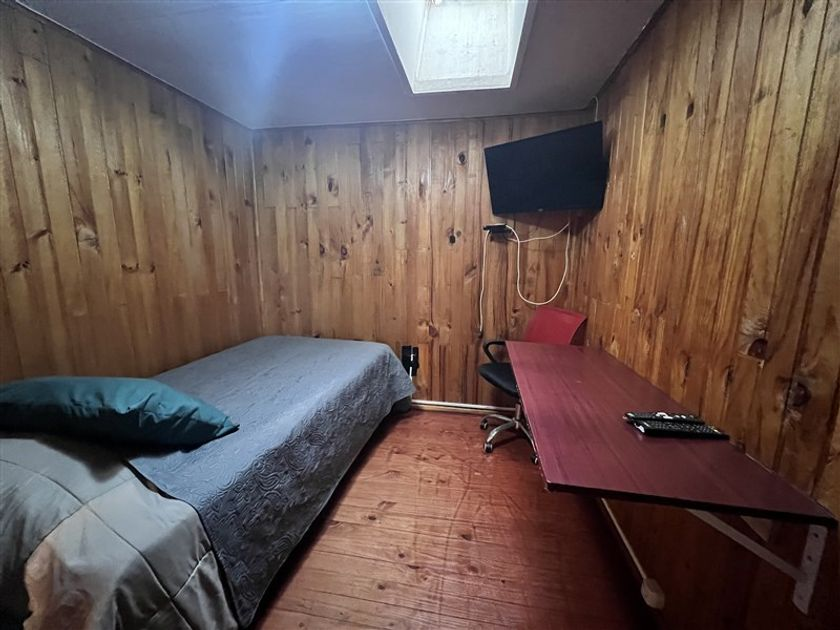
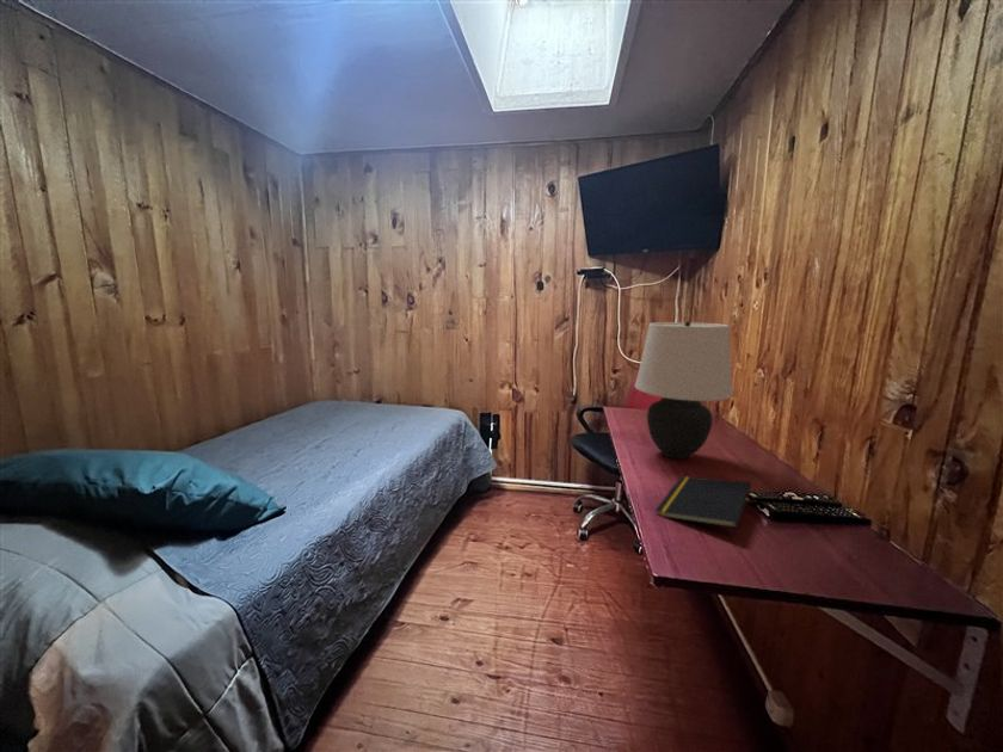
+ notepad (704, 498)
+ table lamp (681, 390)
